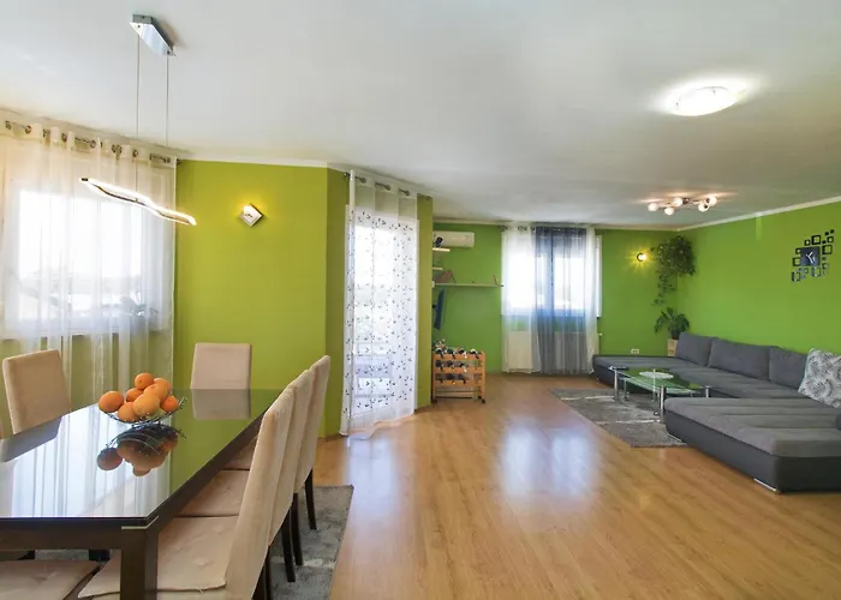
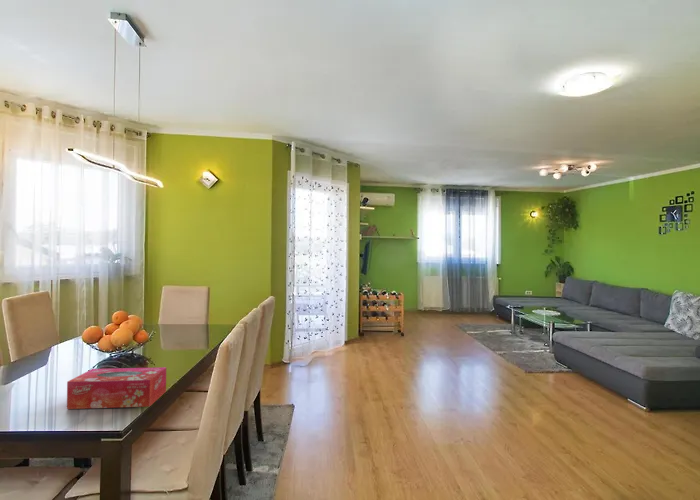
+ tissue box (119, 386)
